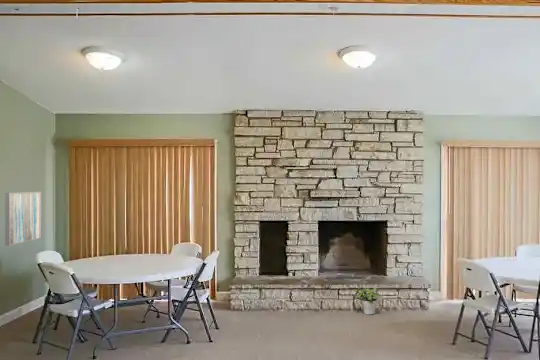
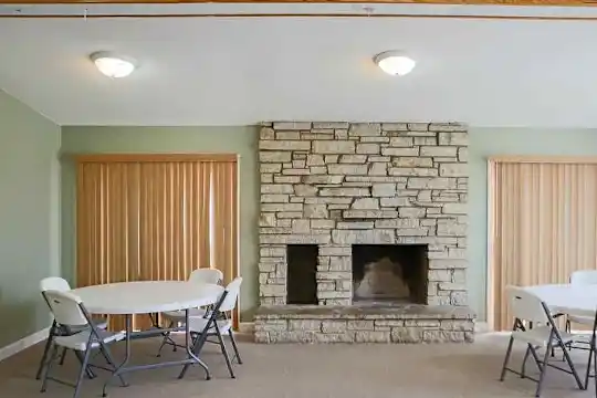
- potted plant (366, 300)
- wall art (24, 217)
